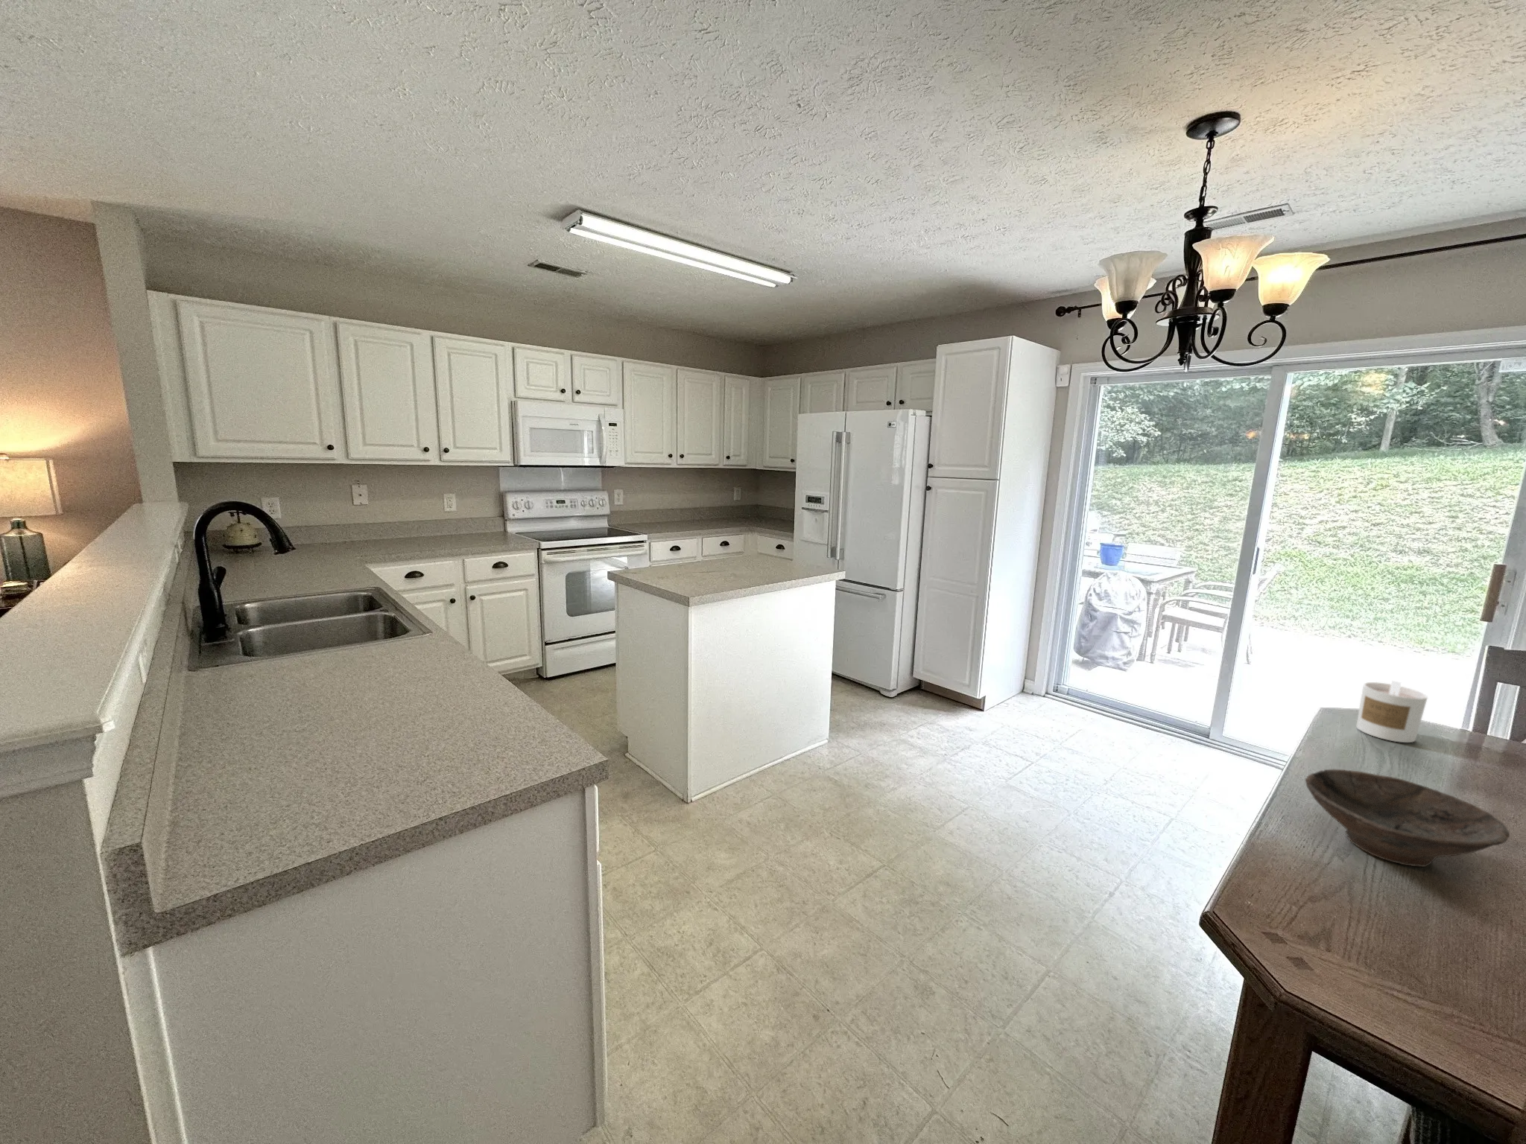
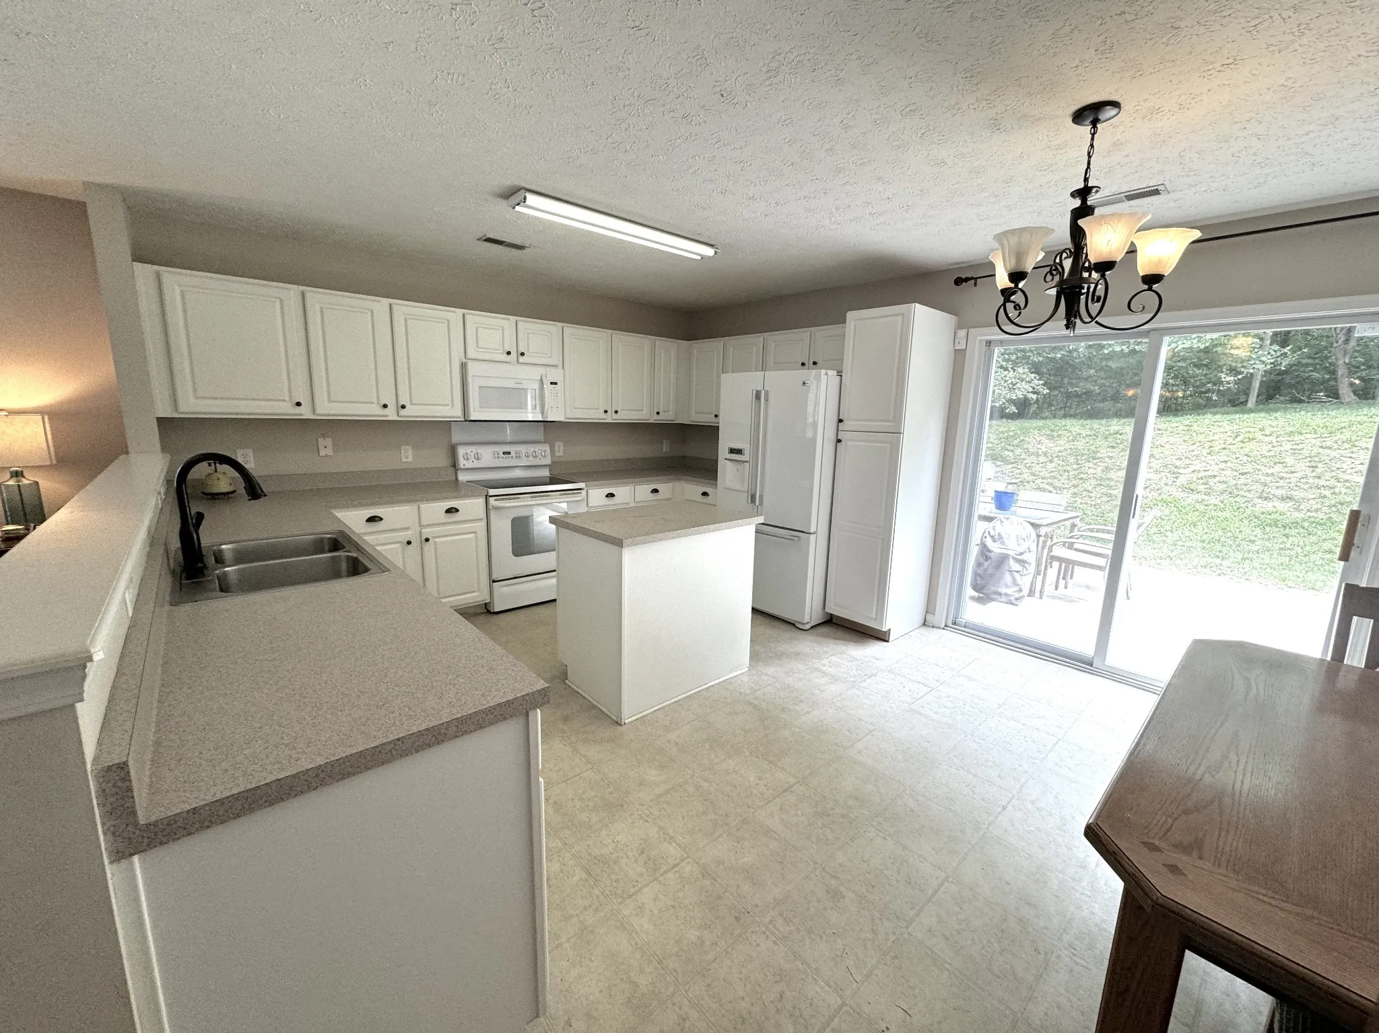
- candle (1390, 708)
- bowl (1393, 823)
